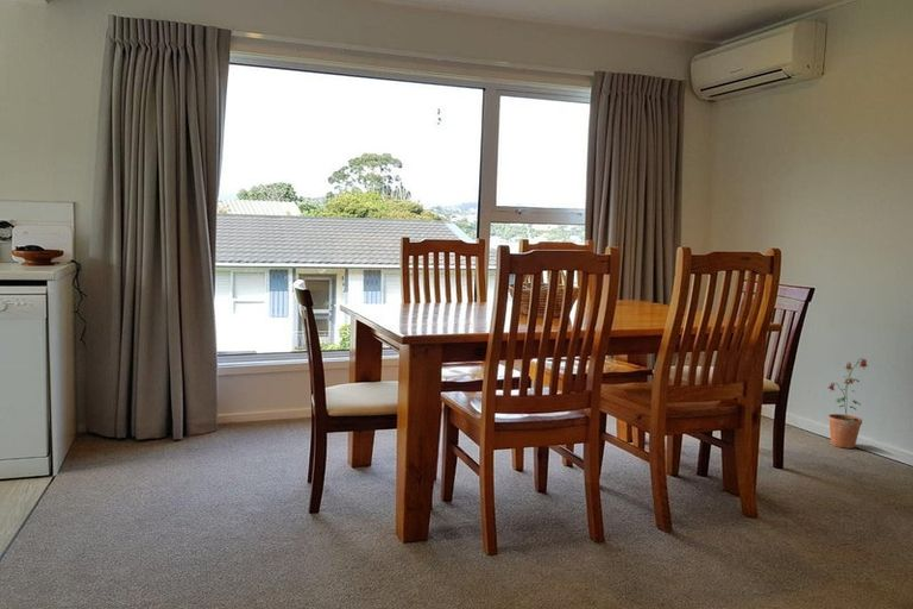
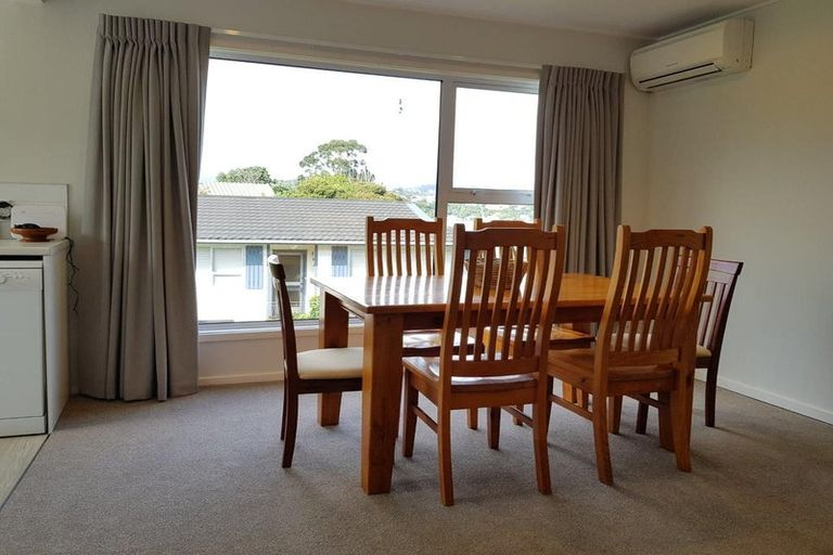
- potted plant (844, 401)
